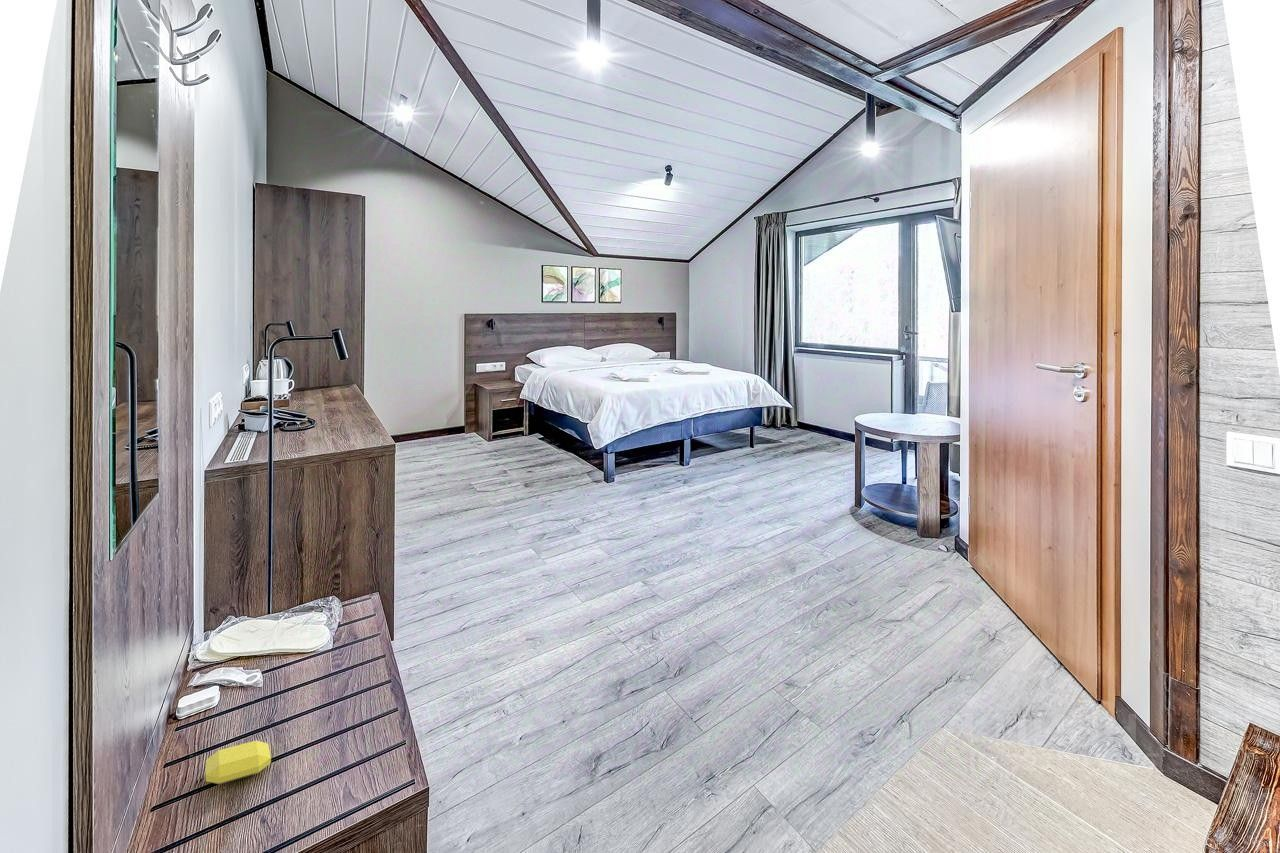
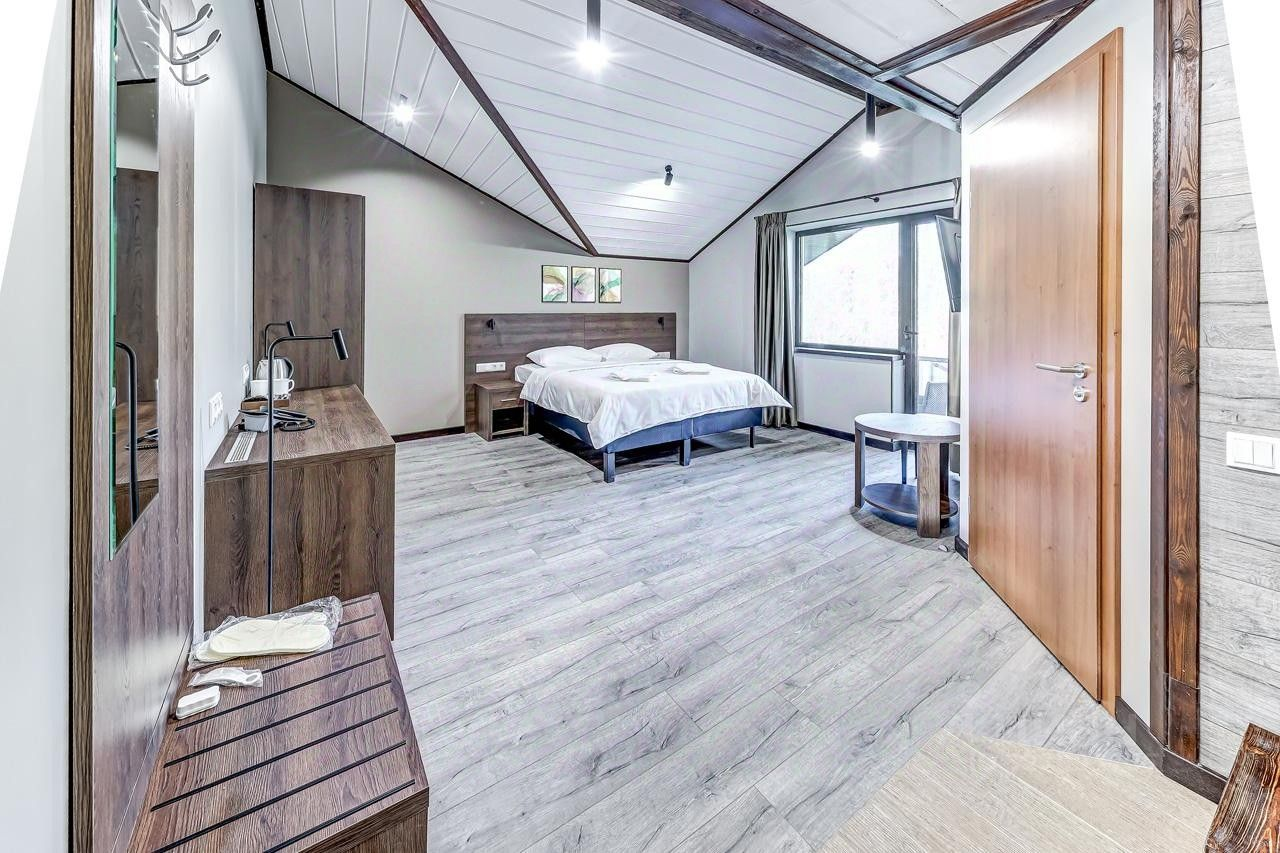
- soap bar (238, 761)
